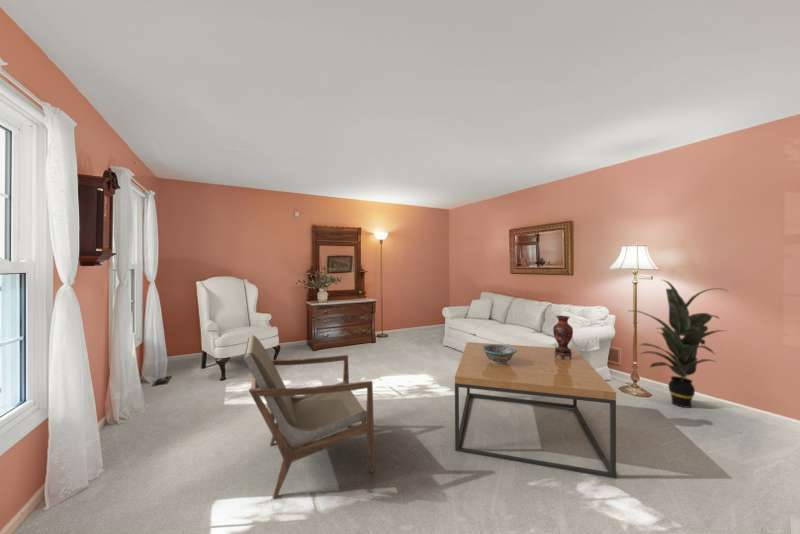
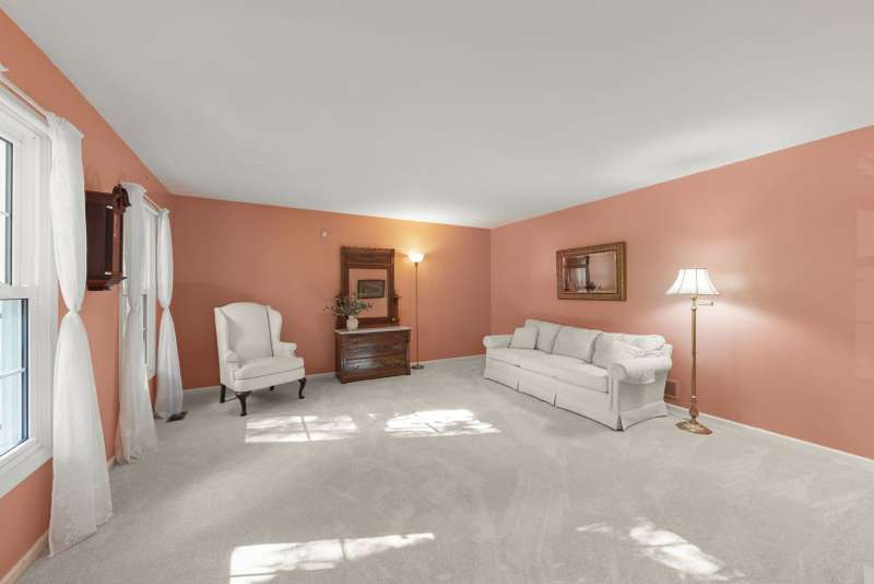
- vase (562, 336)
- decorative bowl (498, 354)
- armchair (307, 398)
- coffee table (523, 393)
- indoor plant (677, 341)
